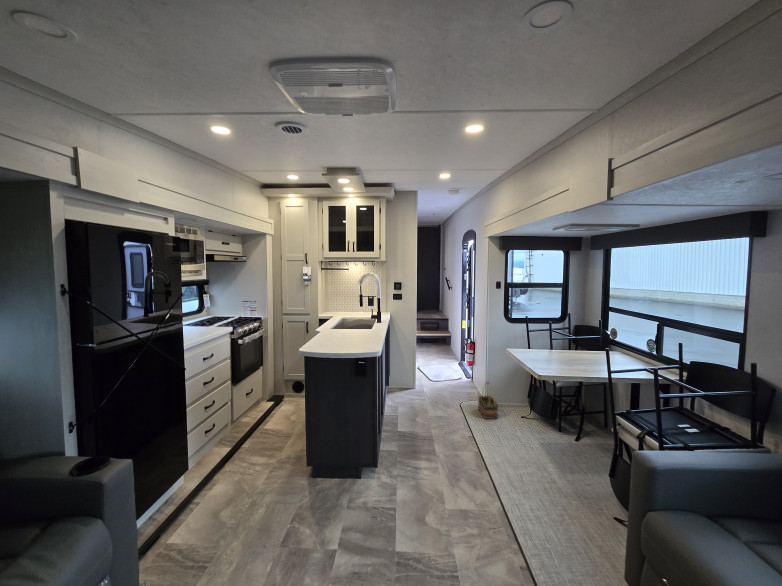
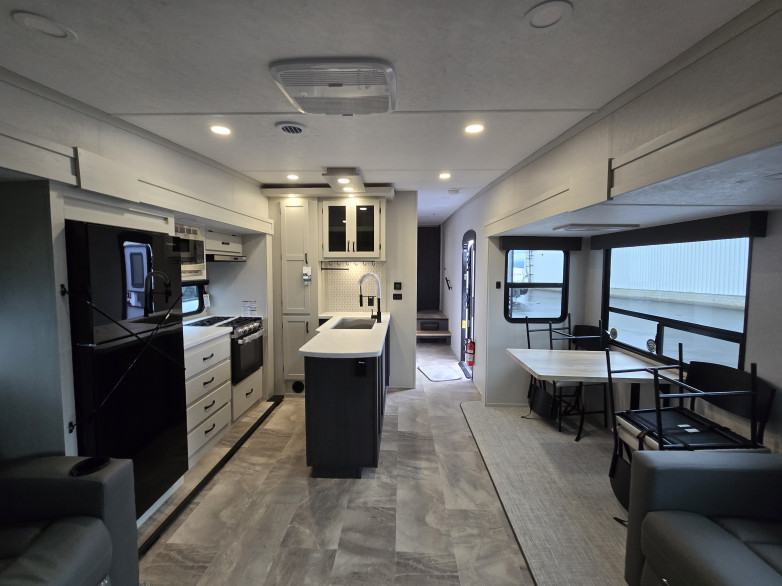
- basket (487, 397)
